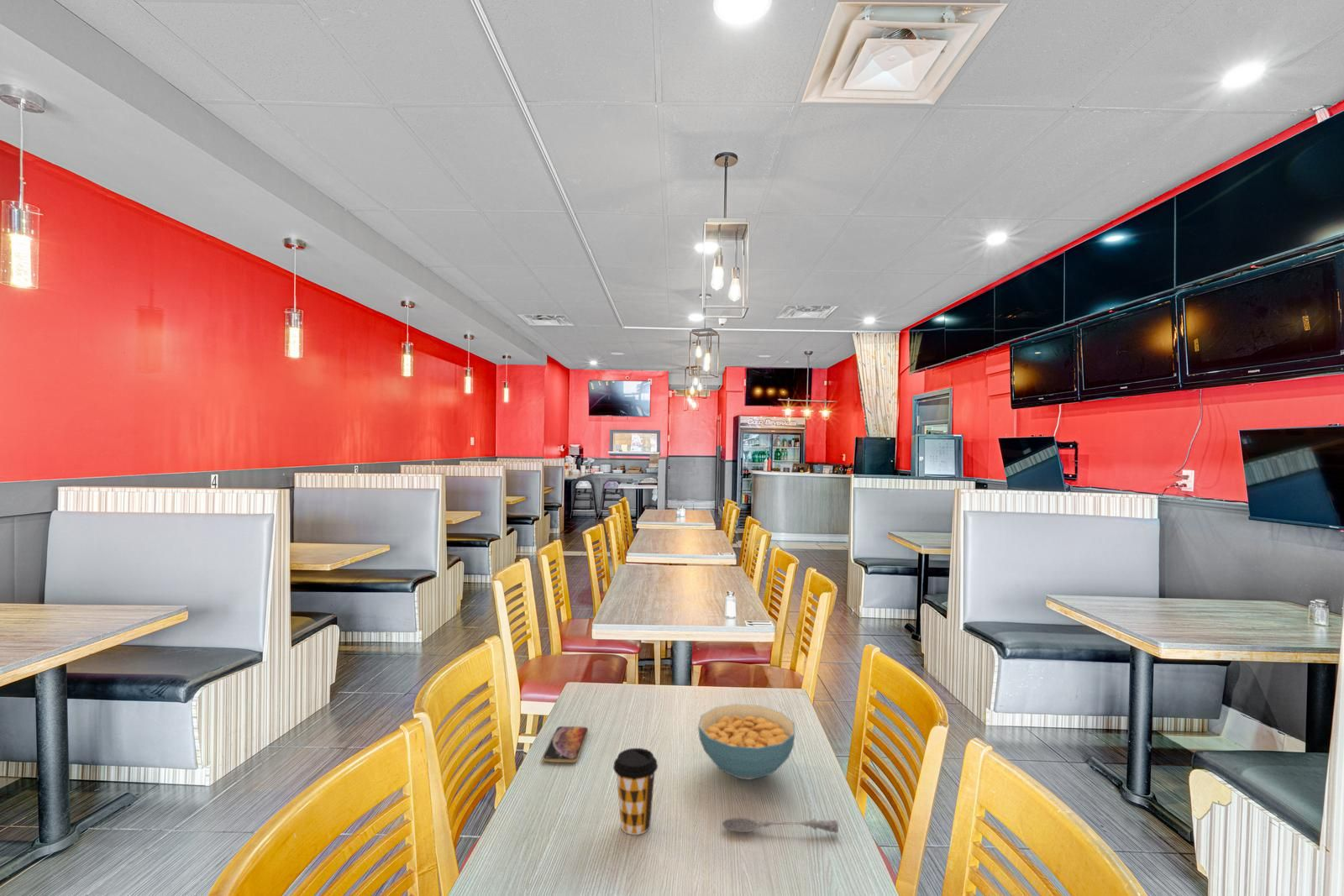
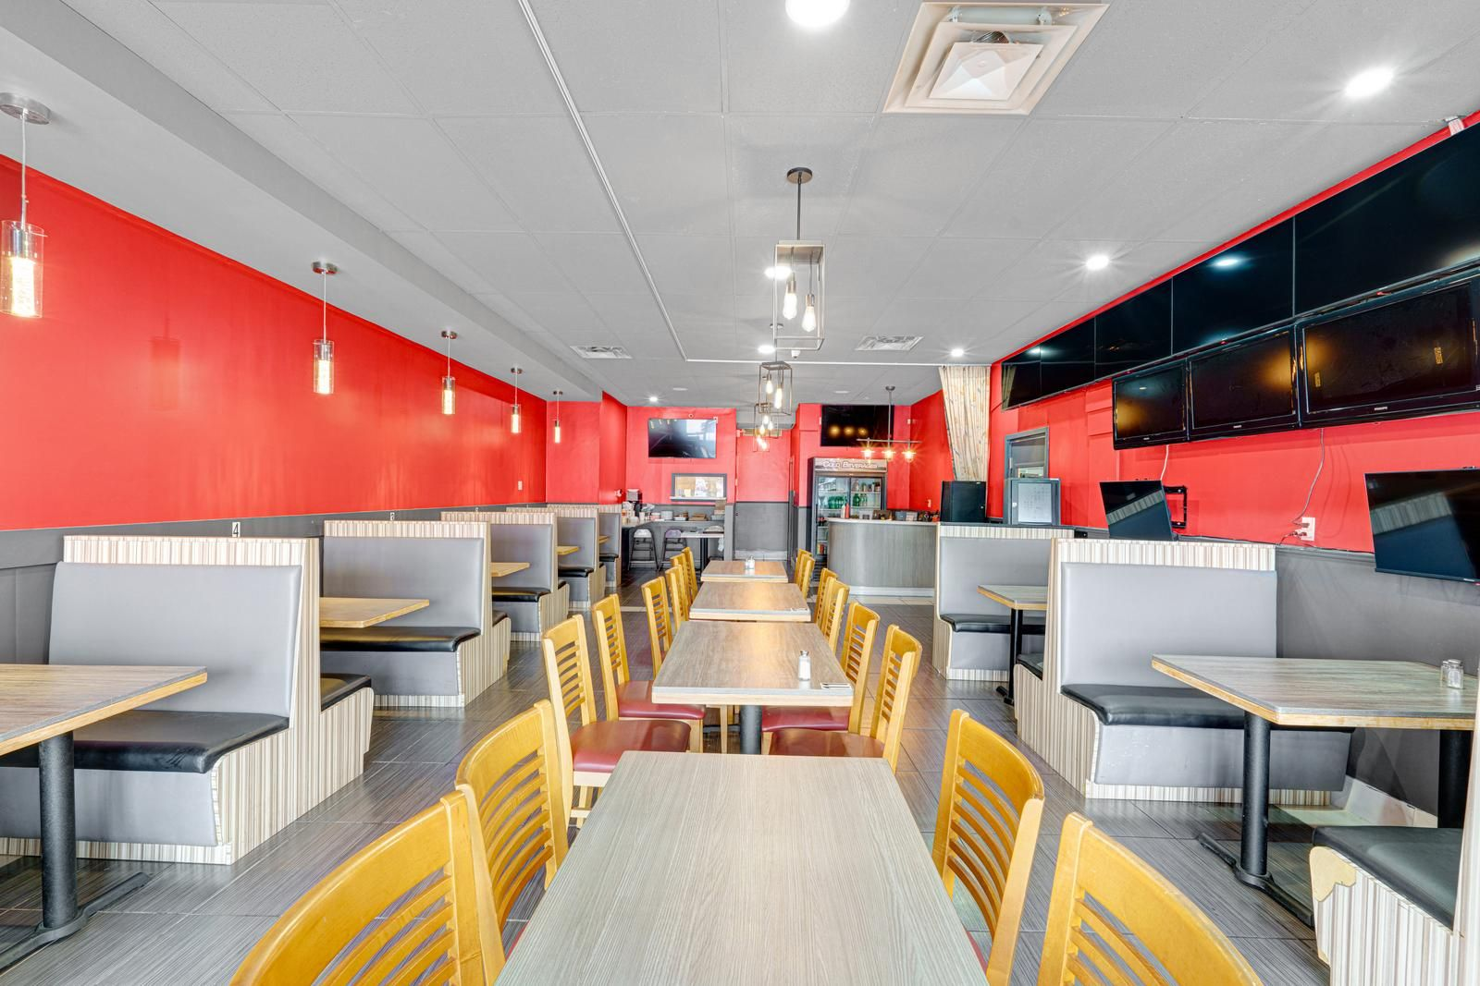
- coffee cup (635, 791)
- cereal bowl (746, 748)
- soupspoon (780, 824)
- smartphone (566, 743)
